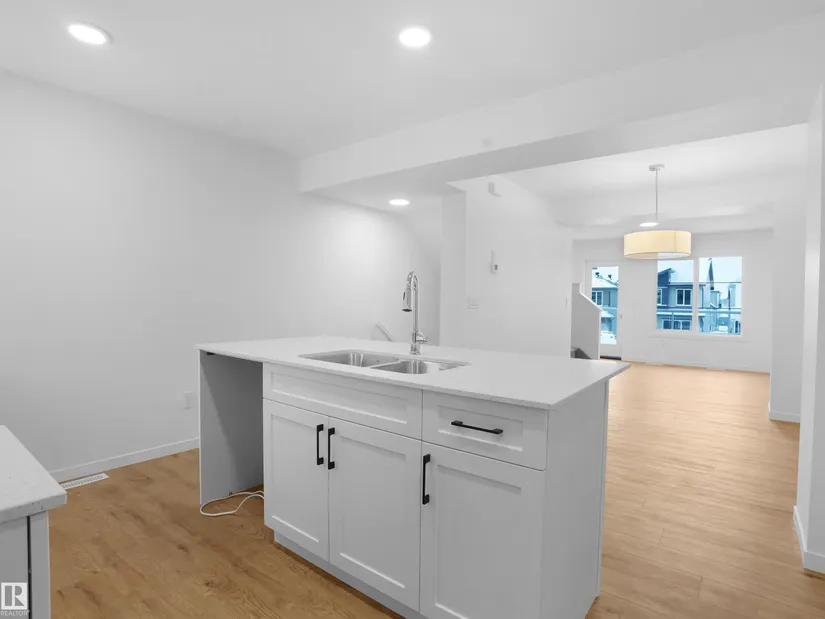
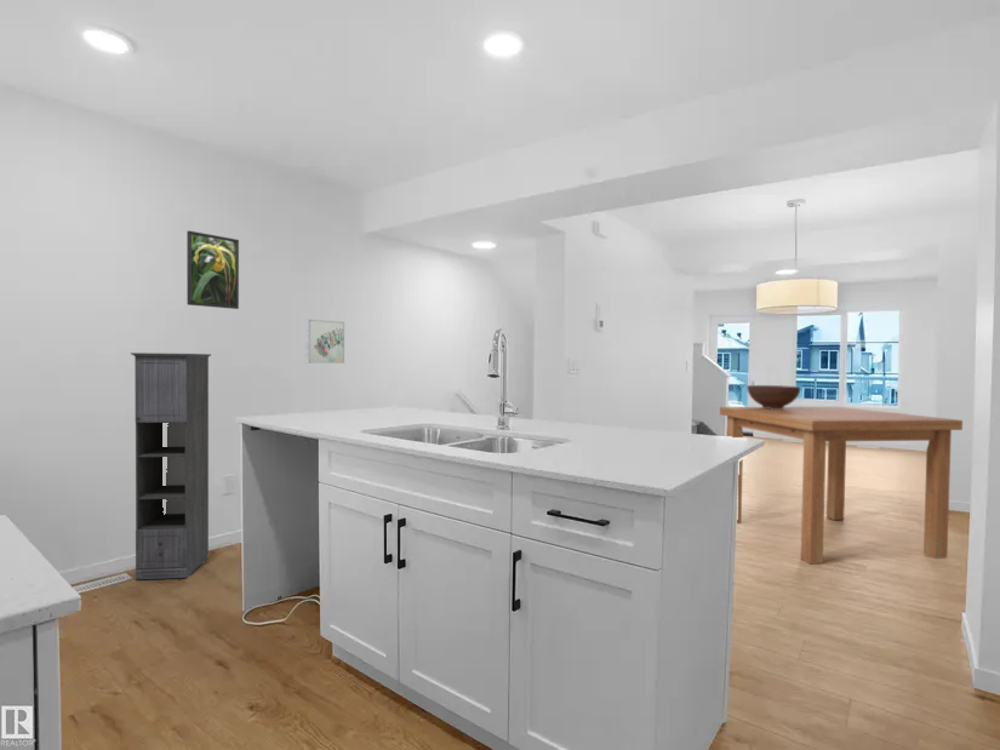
+ storage cabinet (173, 462)
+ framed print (213, 270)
+ dining table (824, 475)
+ wall art (325, 342)
+ fruit bowl (772, 396)
